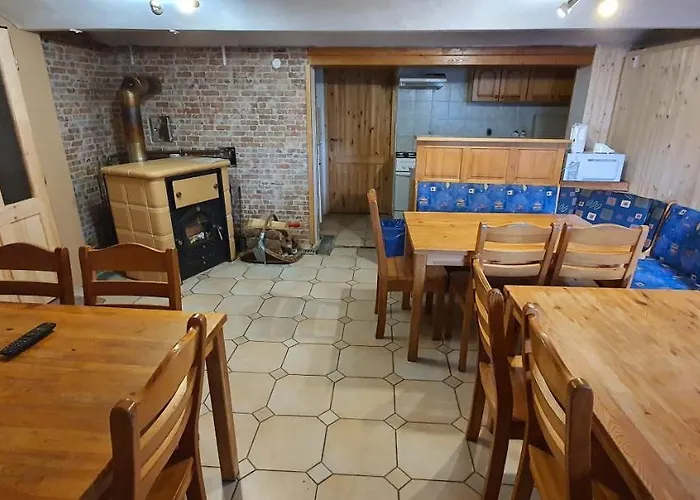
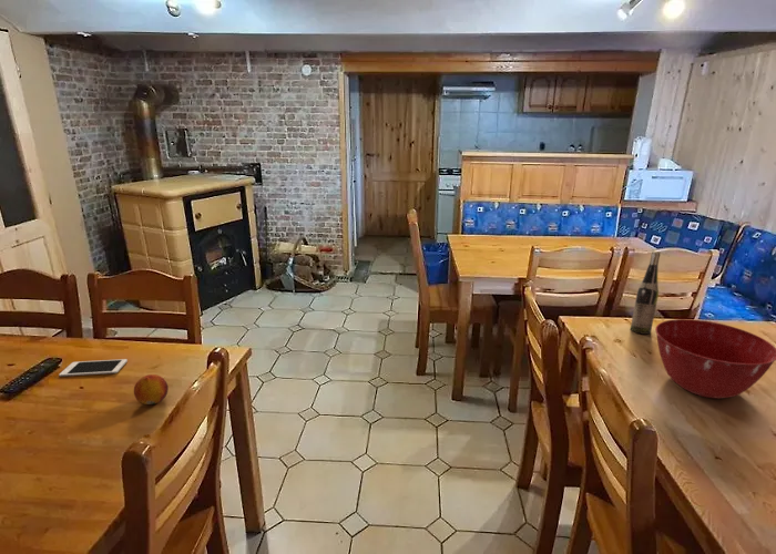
+ fruit (151, 388)
+ mixing bowl (706, 362)
+ cell phone (94, 367)
+ wine bottle (647, 291)
